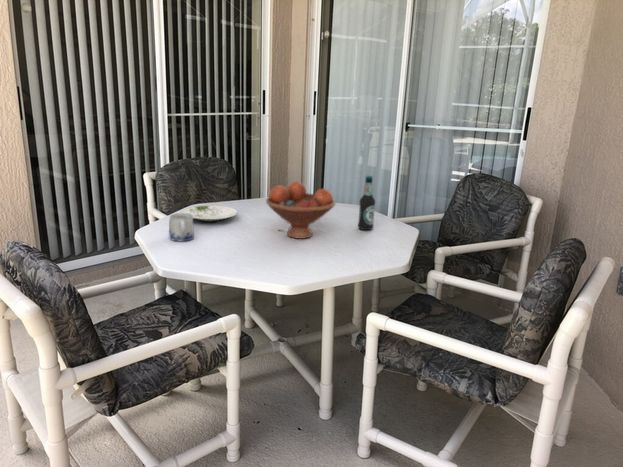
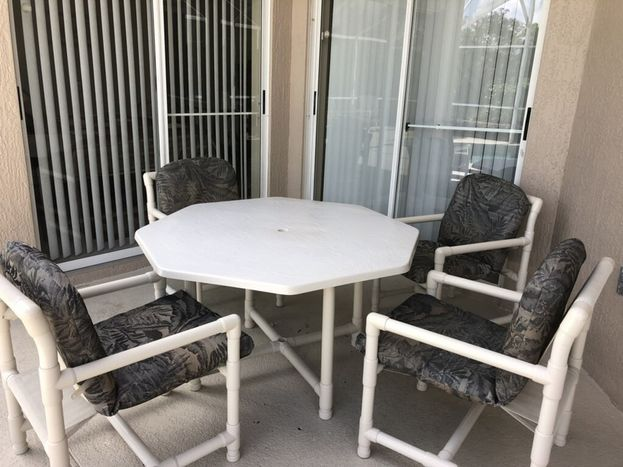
- fruit bowl (300, 211)
- bottle (367, 202)
- mug (182, 227)
- plate (210, 215)
